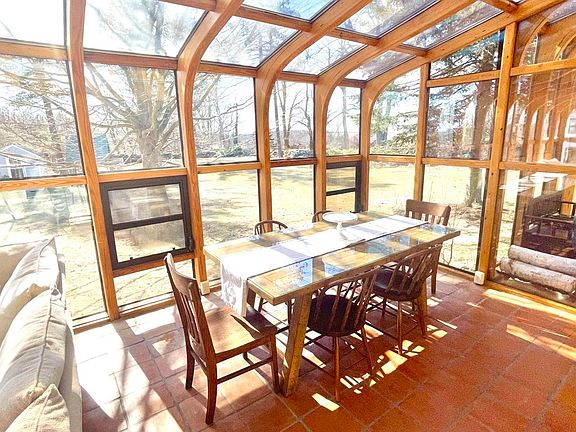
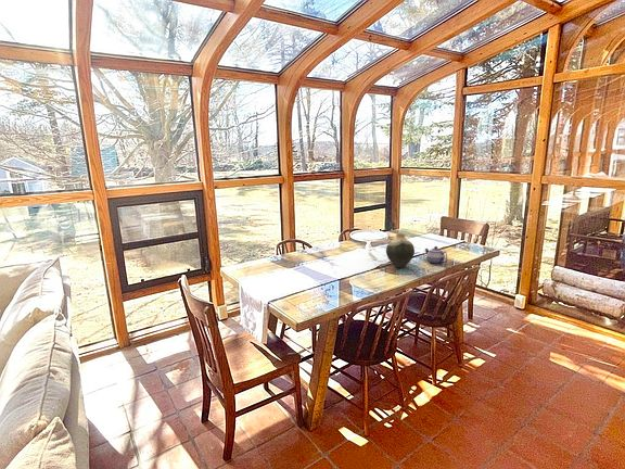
+ teapot (435, 254)
+ vase (399, 251)
